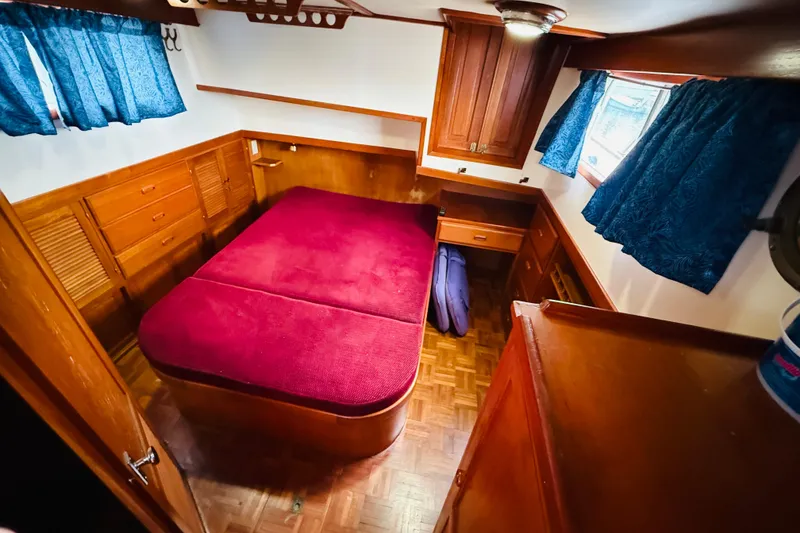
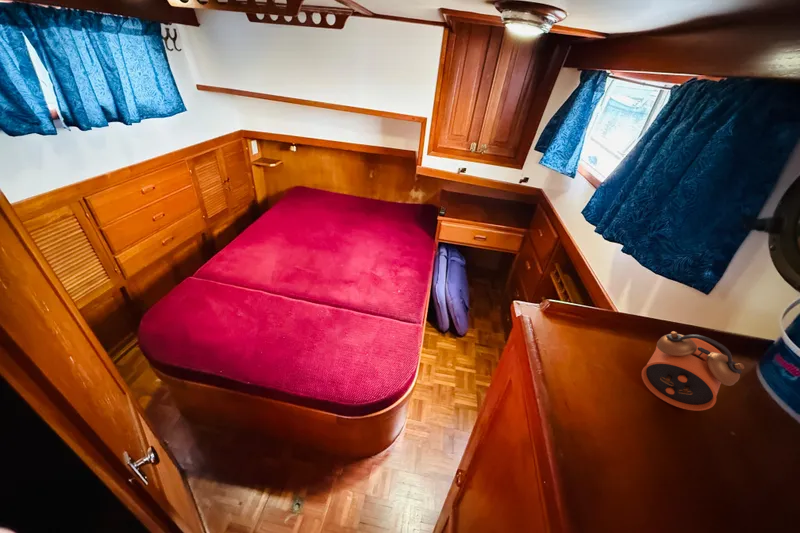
+ alarm clock (688, 365)
